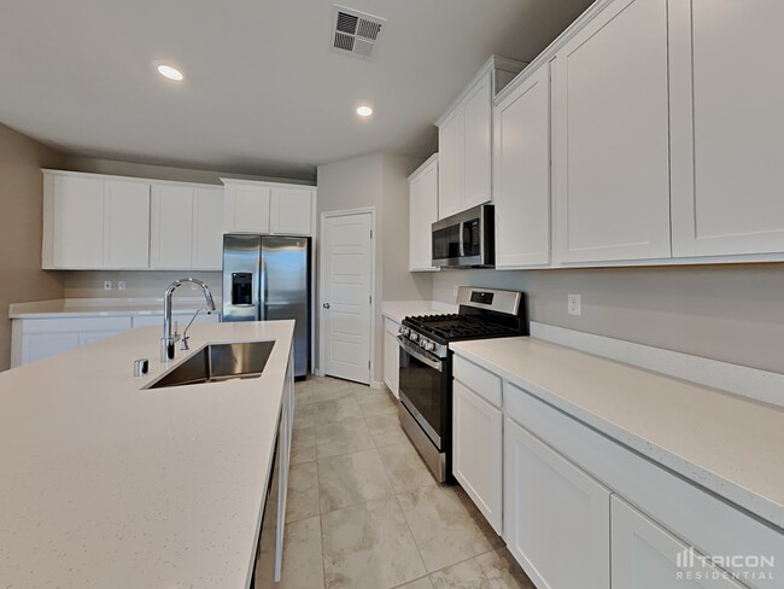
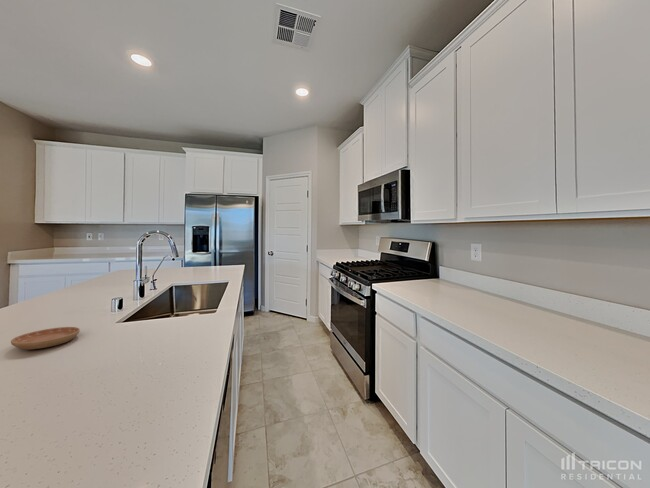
+ saucer (47, 338)
